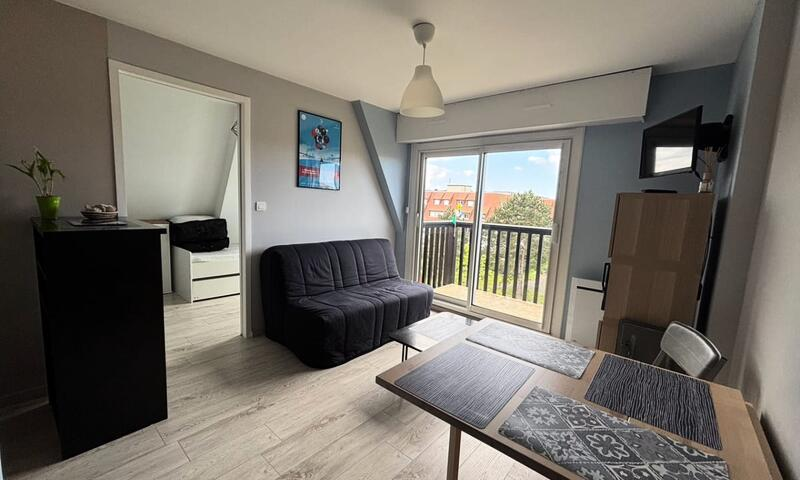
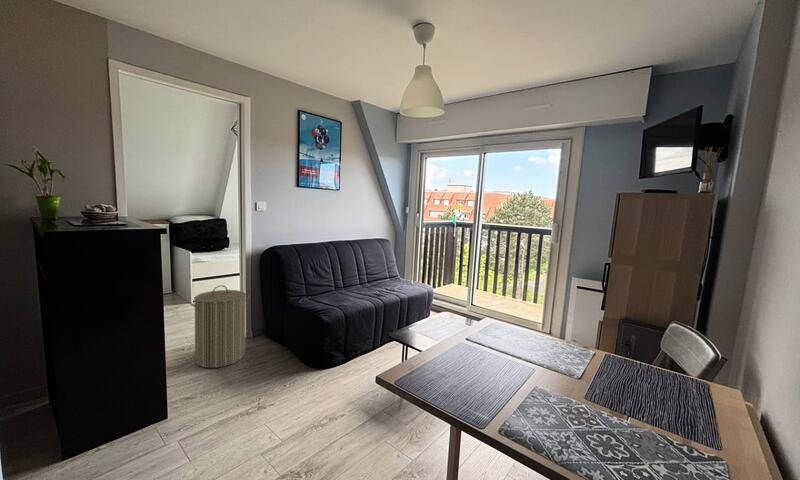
+ laundry hamper (220, 321)
